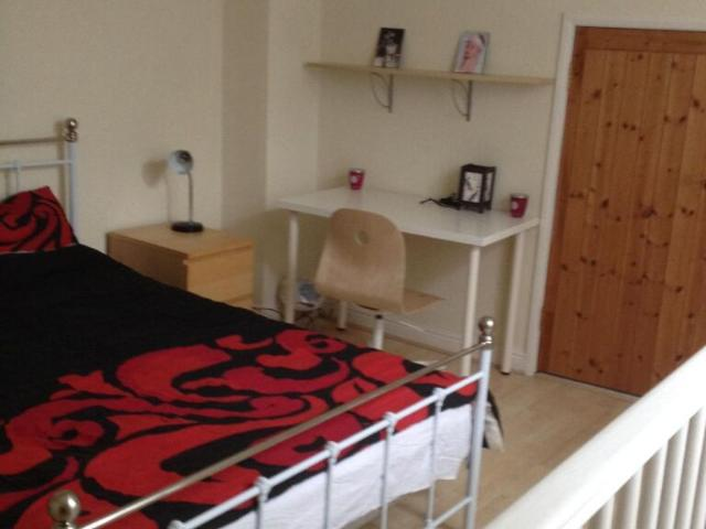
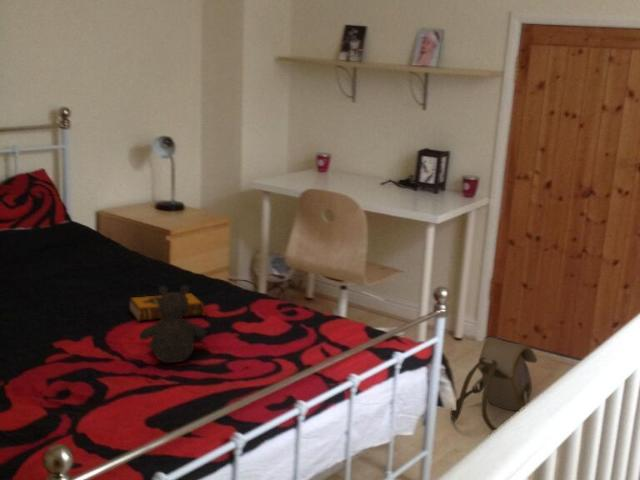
+ teddy bear (172, 320)
+ hardback book (160, 312)
+ backpack (495, 380)
